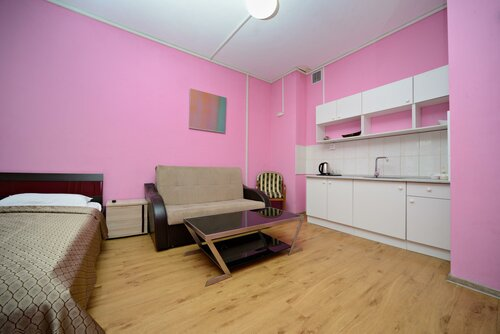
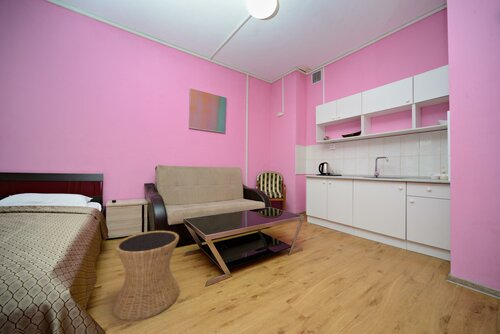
+ side table (148, 268)
